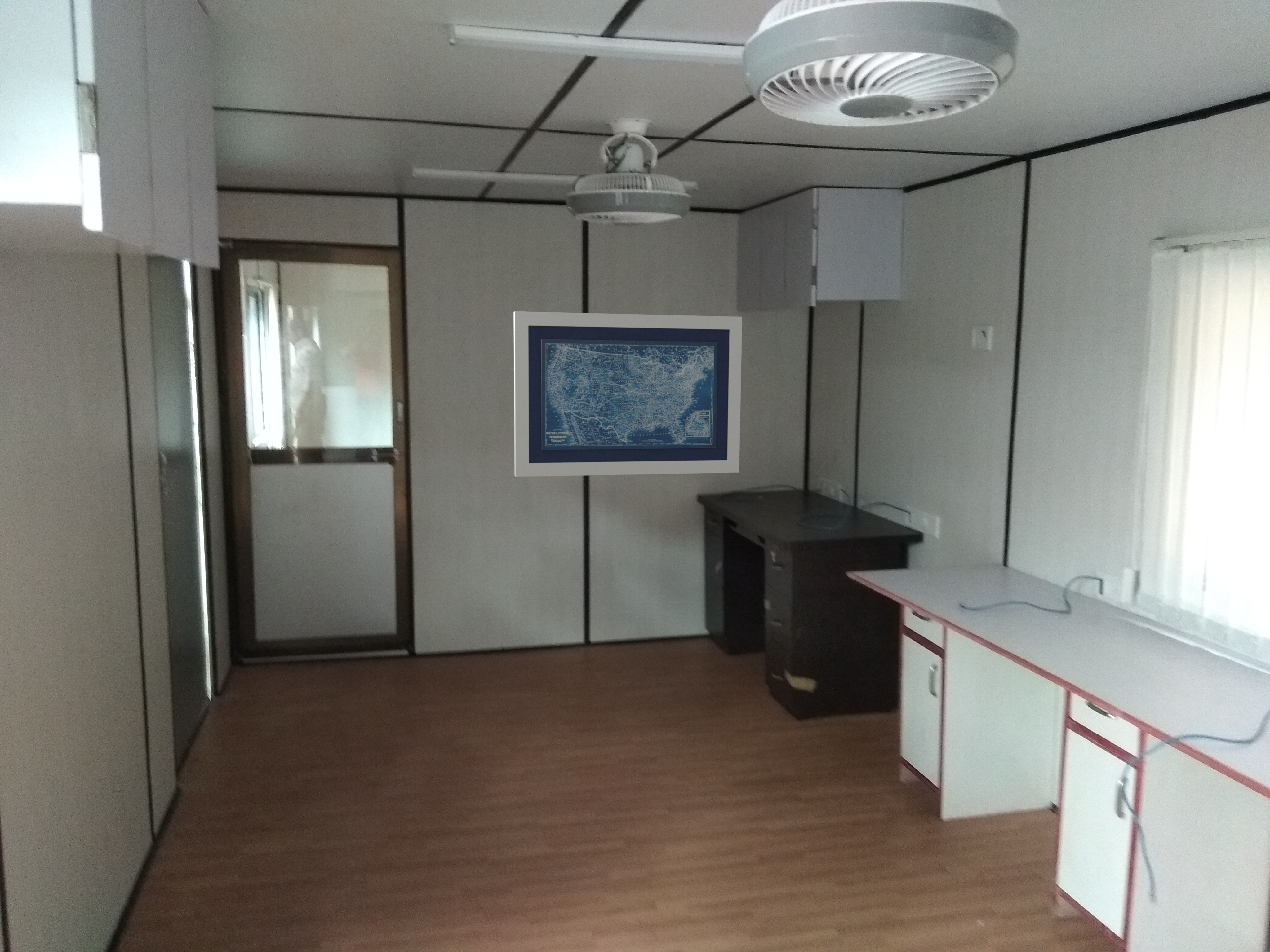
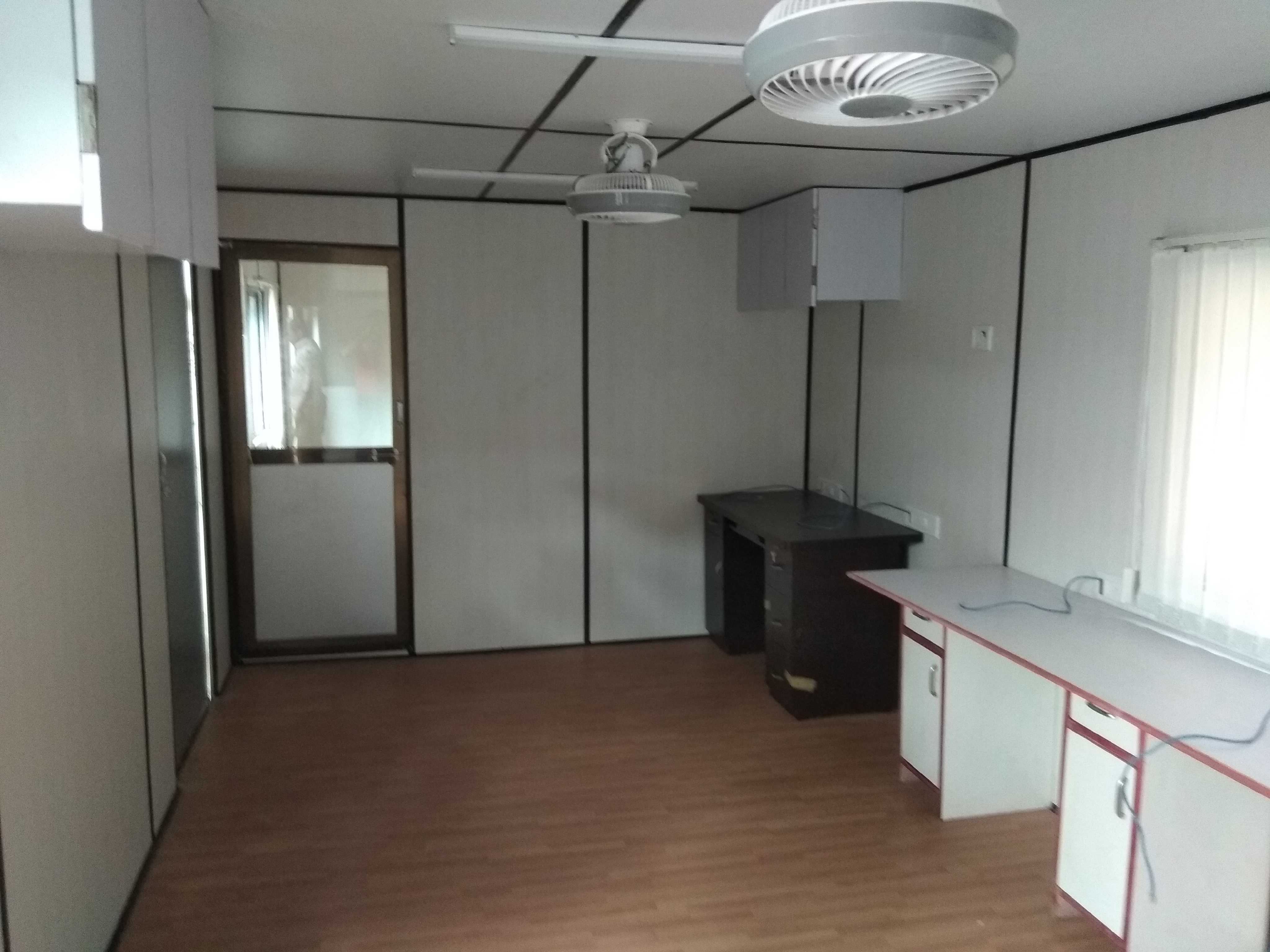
- wall art (630, 395)
